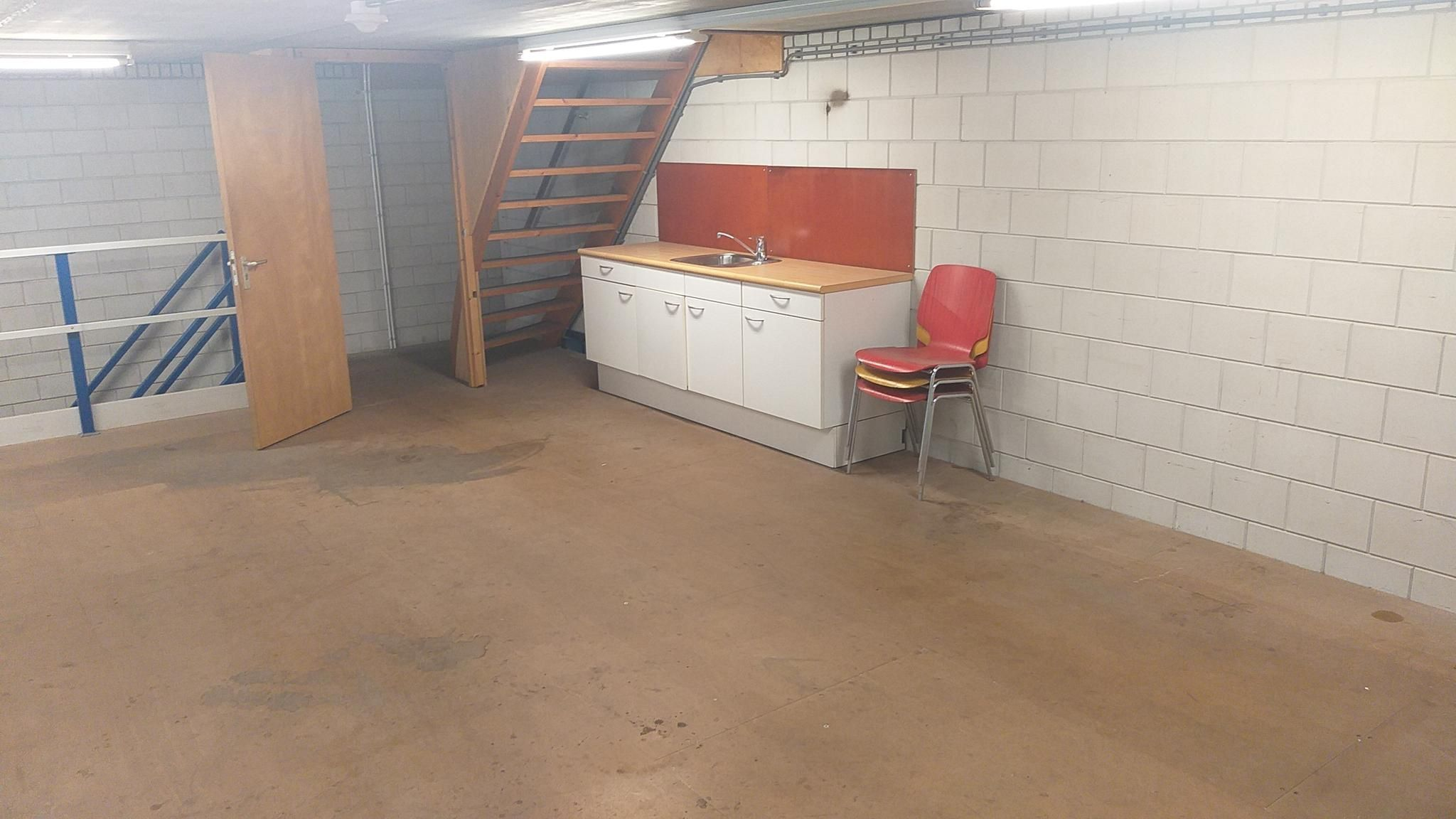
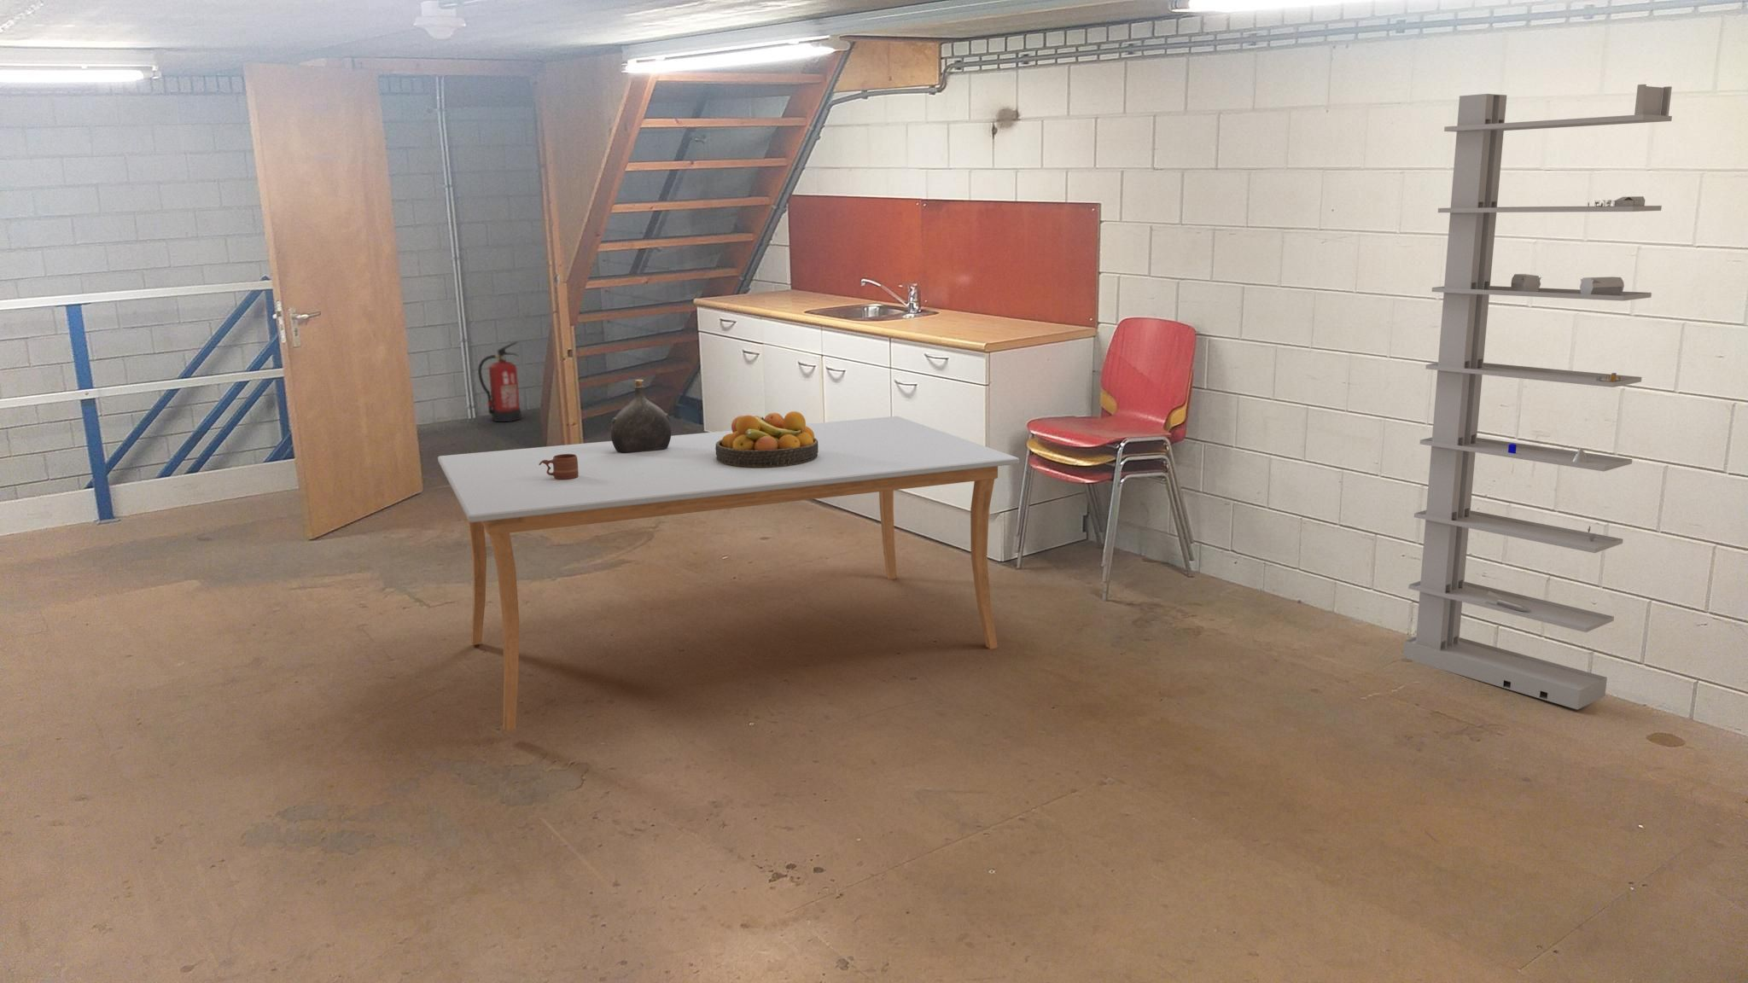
+ dining table (724, 509)
+ mug (558, 466)
+ shelving unit (1531, 379)
+ water jug (640, 414)
+ fire extinguisher (499, 382)
+ fruit bowl (766, 434)
